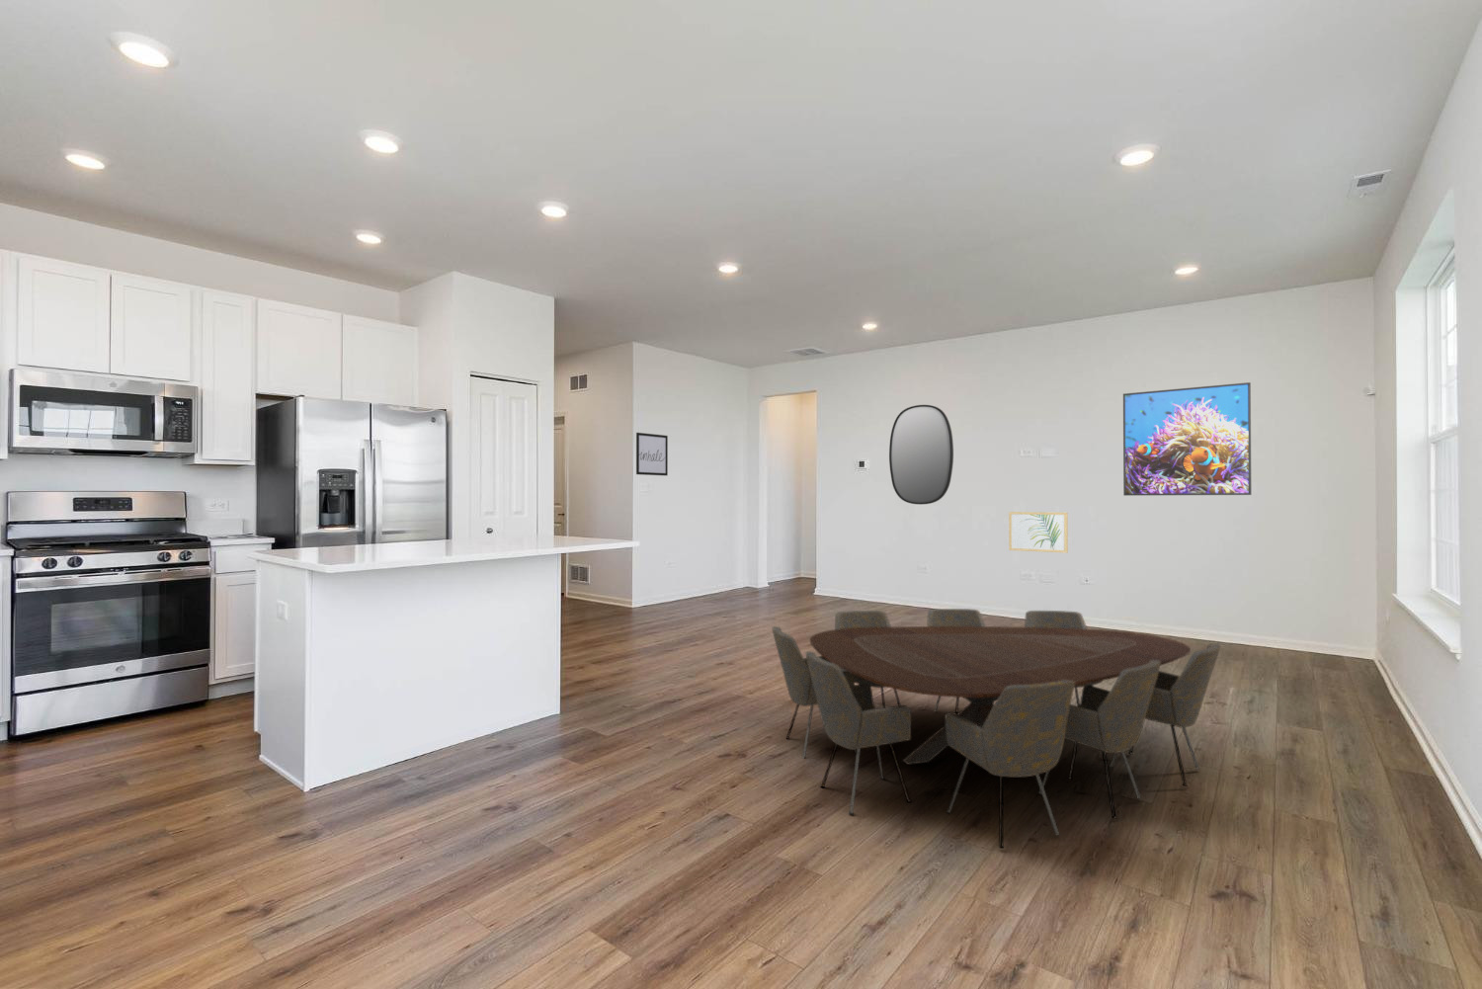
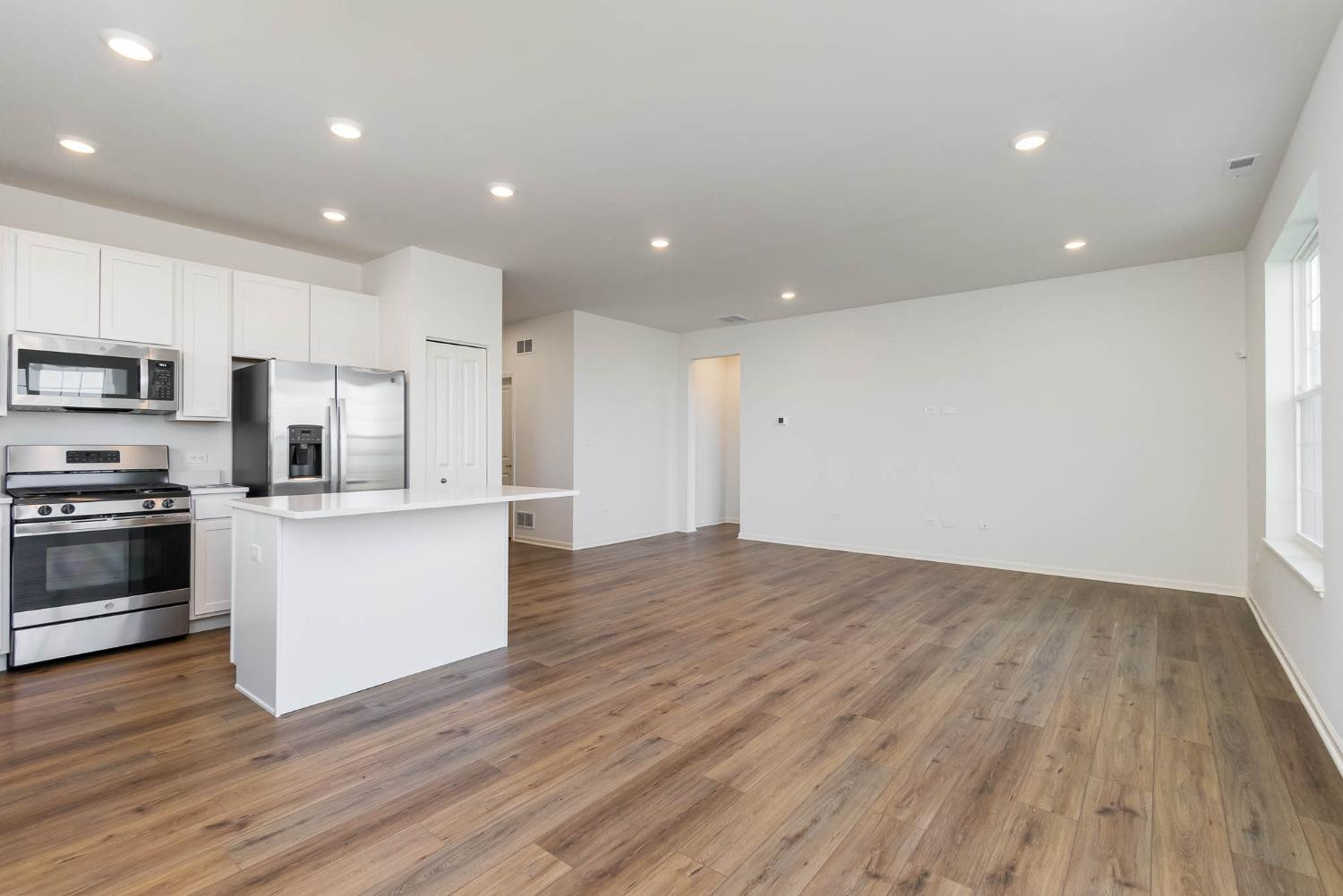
- home mirror (920, 455)
- wall art (1037, 532)
- dining table (996, 695)
- wall art (652, 455)
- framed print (1184, 442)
